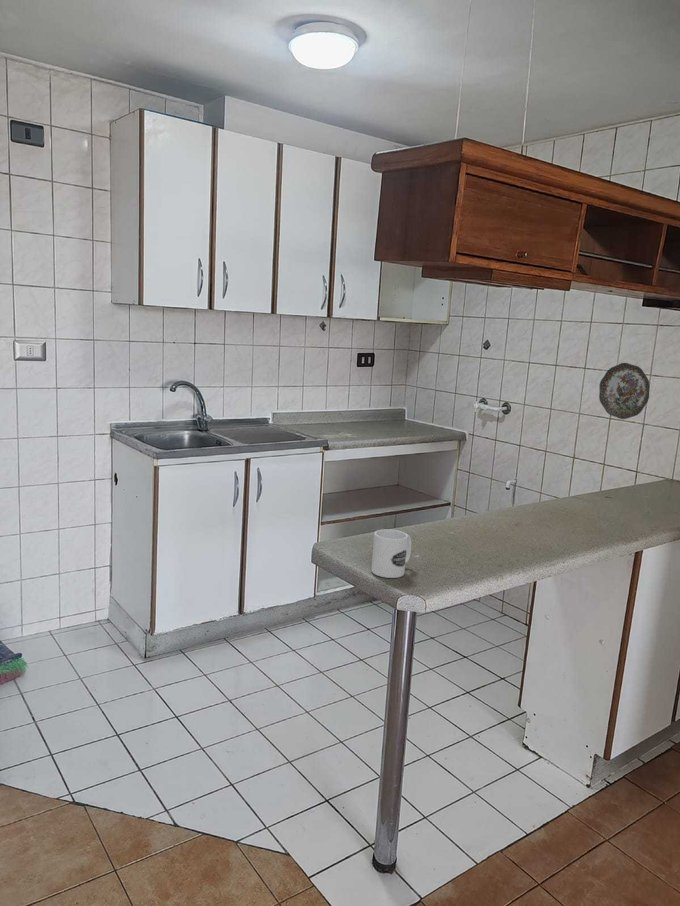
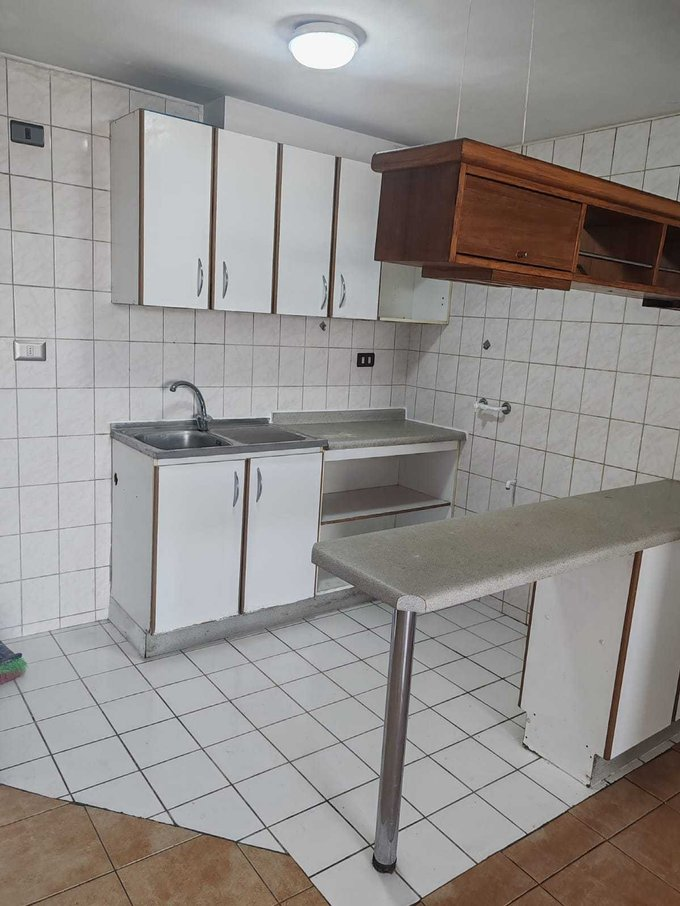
- mug (394, 551)
- decorative plate (624, 391)
